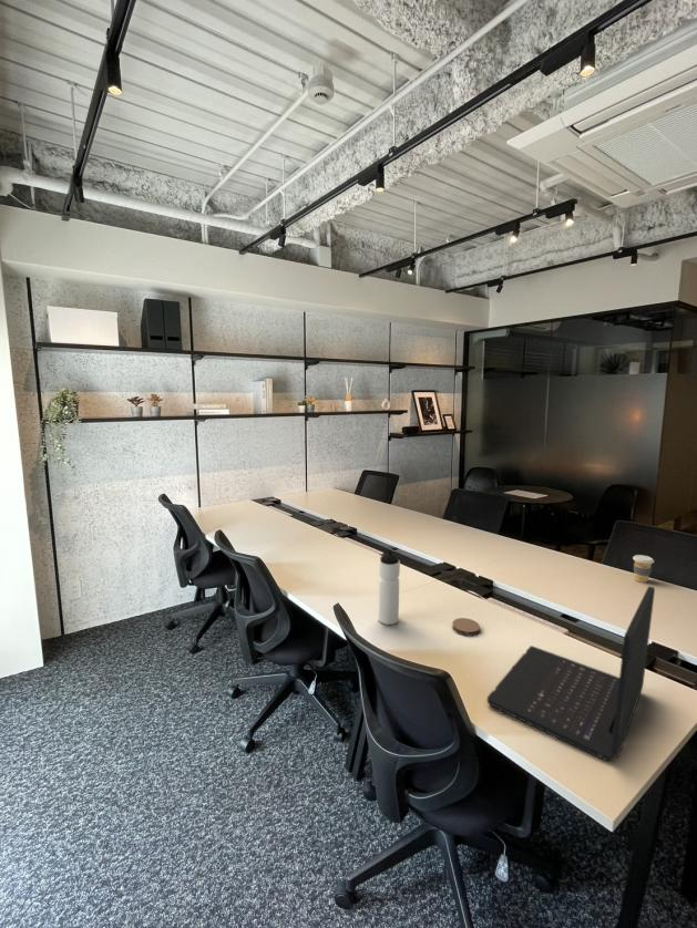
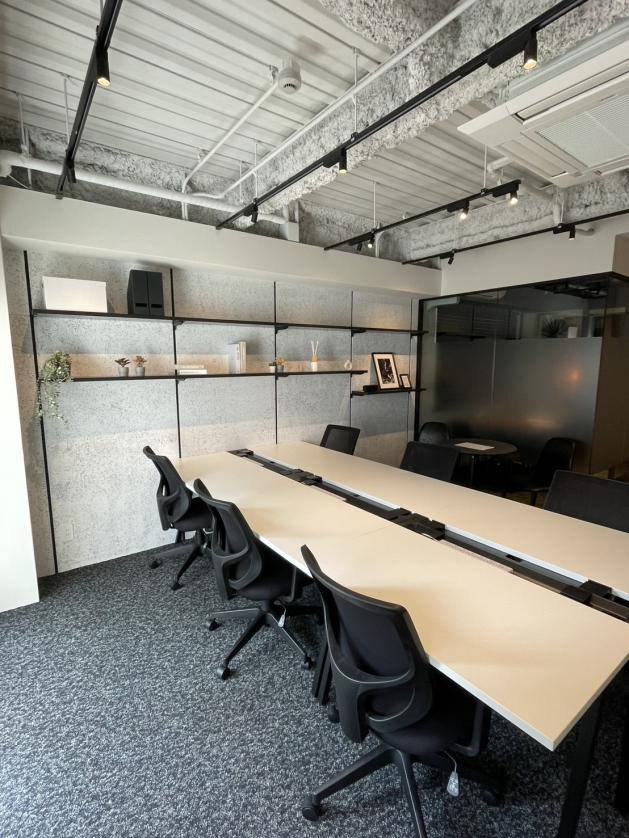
- laptop (565, 658)
- coaster (465, 626)
- water bottle (389, 586)
- coffee cup (642, 568)
